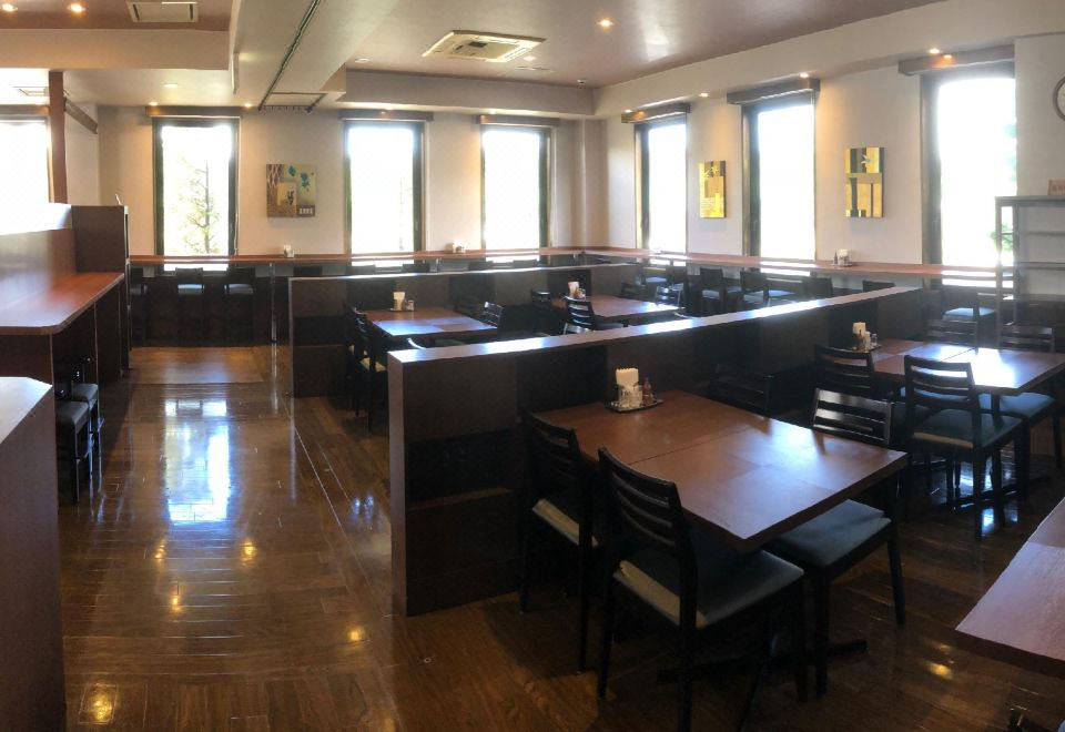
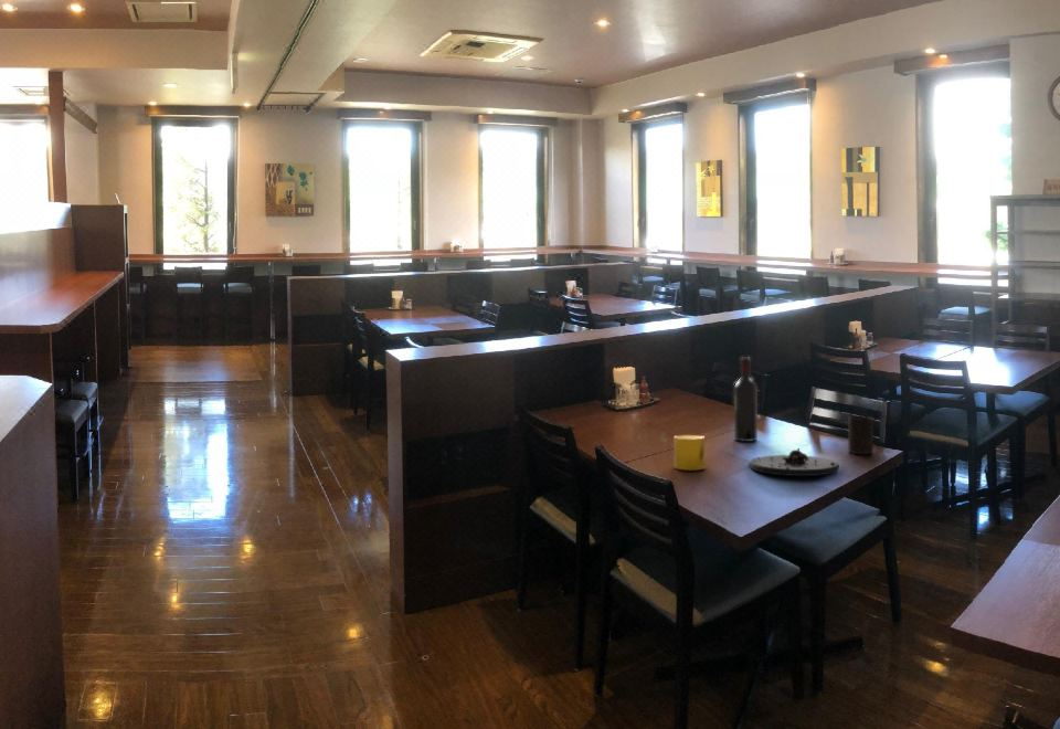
+ wine bottle (745, 398)
+ cup (860, 434)
+ cup (689, 452)
+ plate (793, 458)
